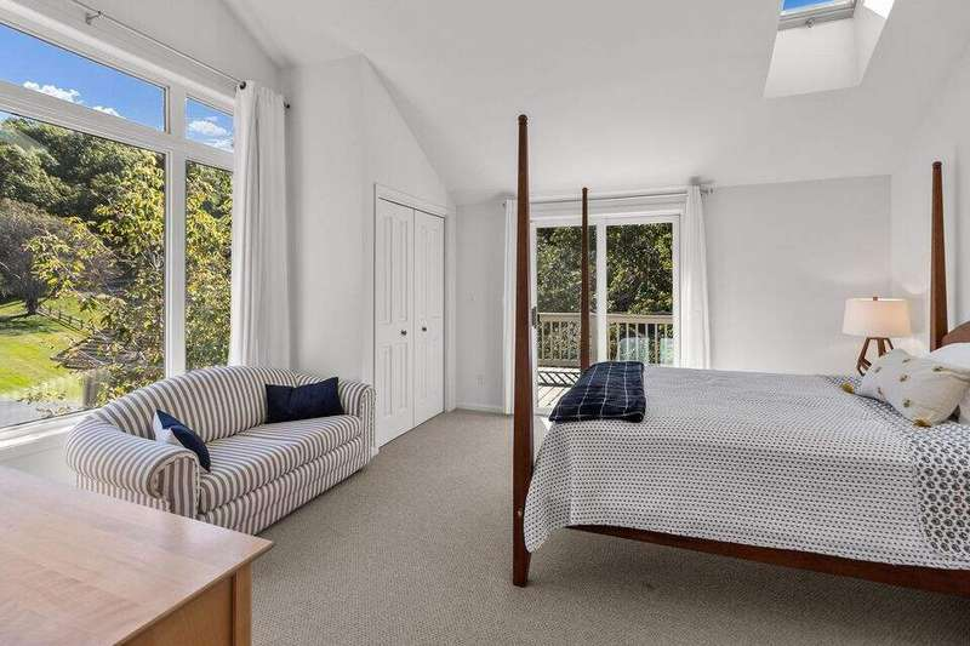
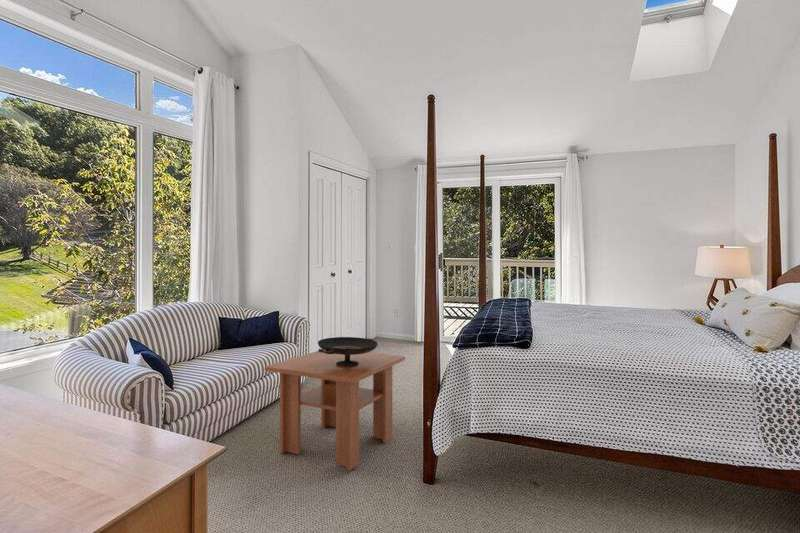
+ decorative bowl (347, 352)
+ coffee table (338, 402)
